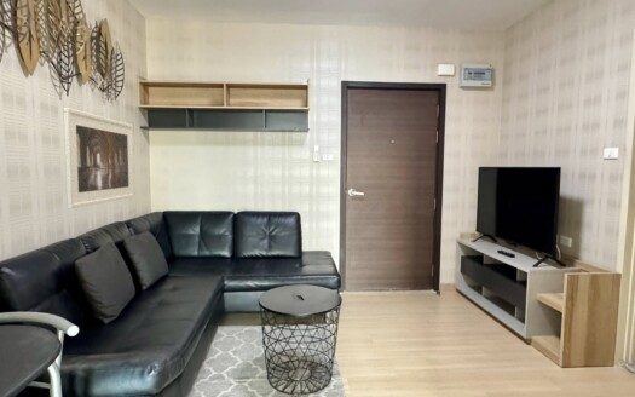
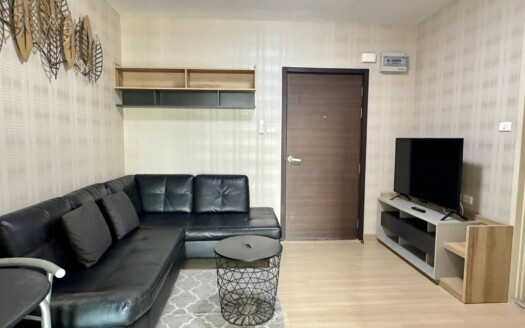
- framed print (104, 160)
